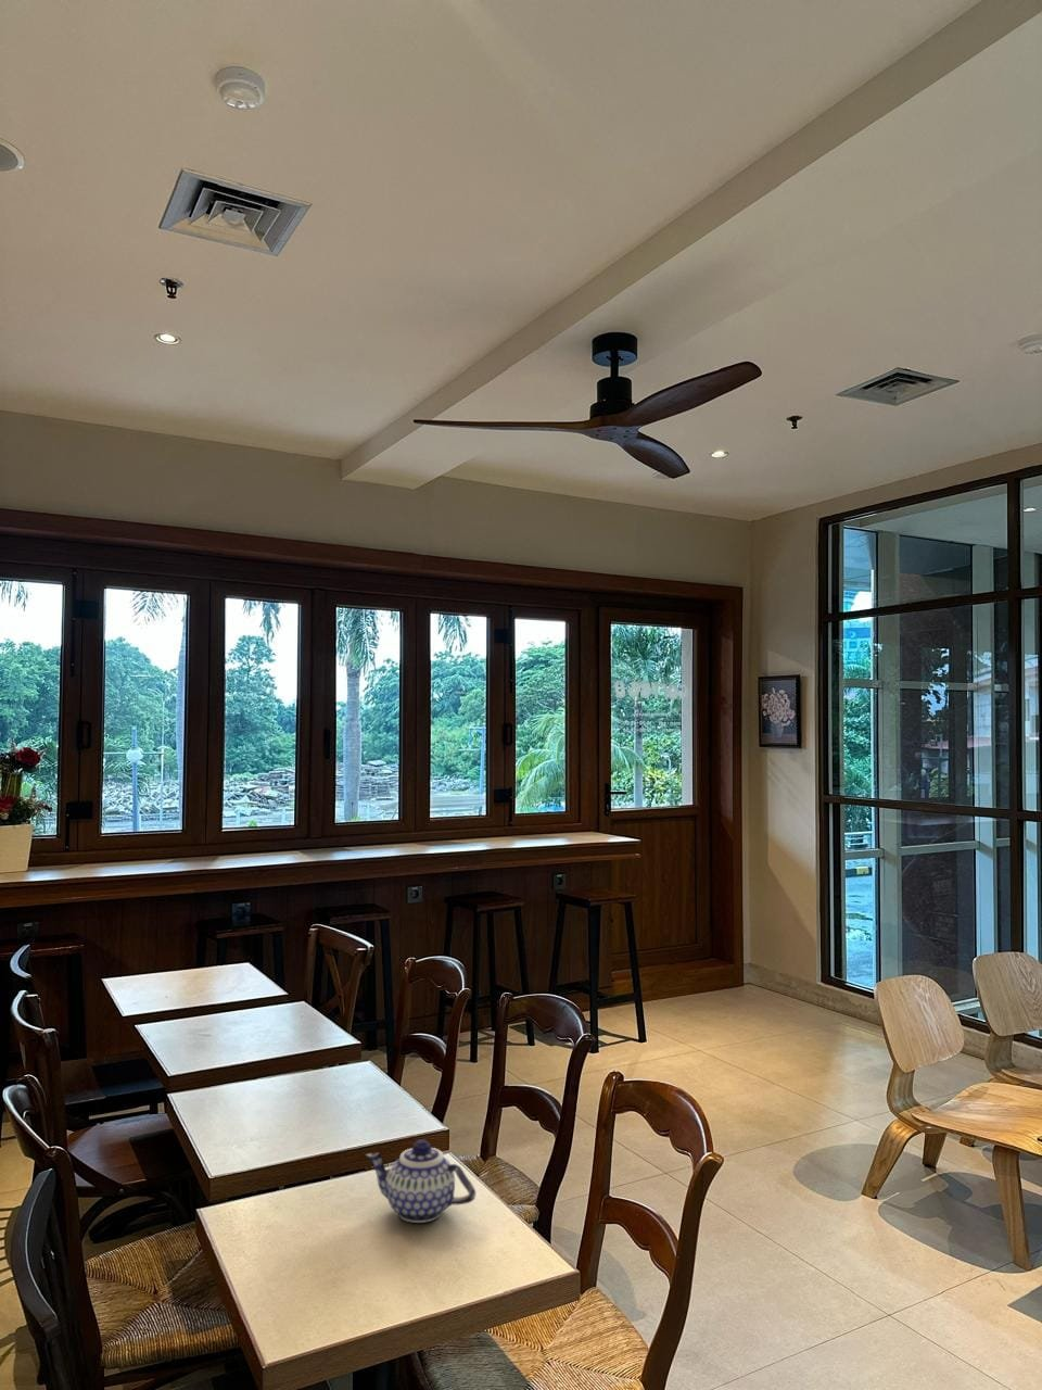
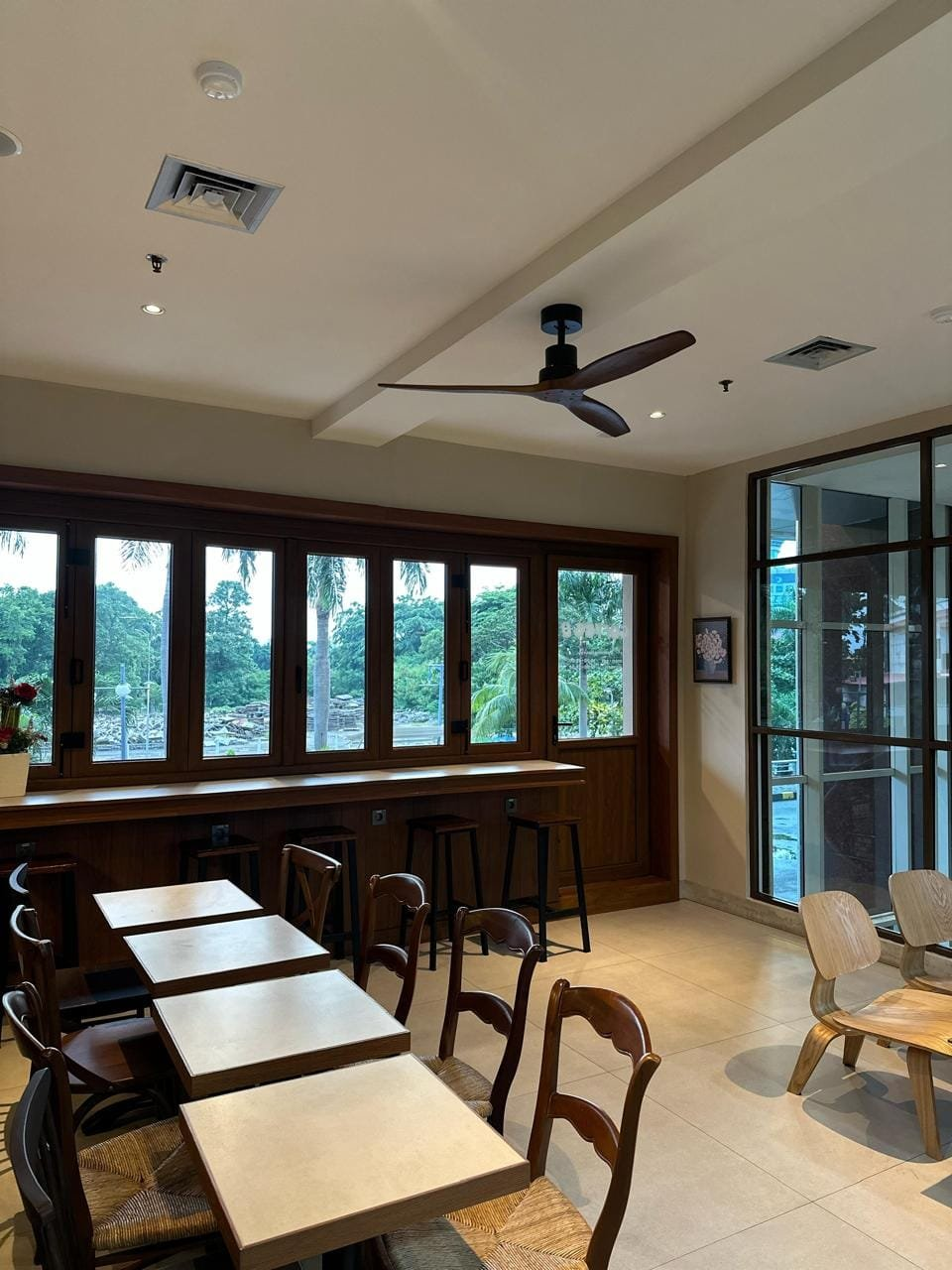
- teapot (419, 1177)
